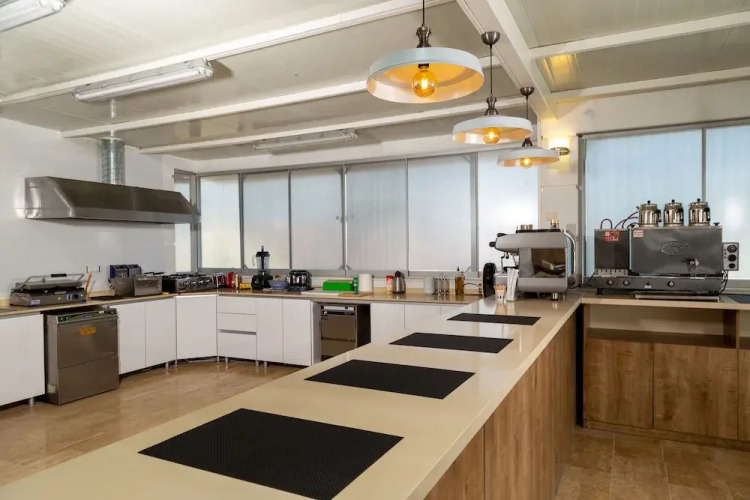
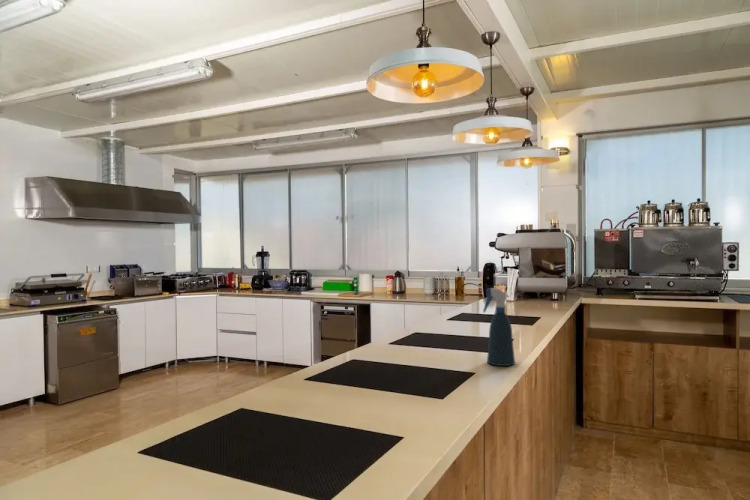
+ spray bottle (500, 325)
